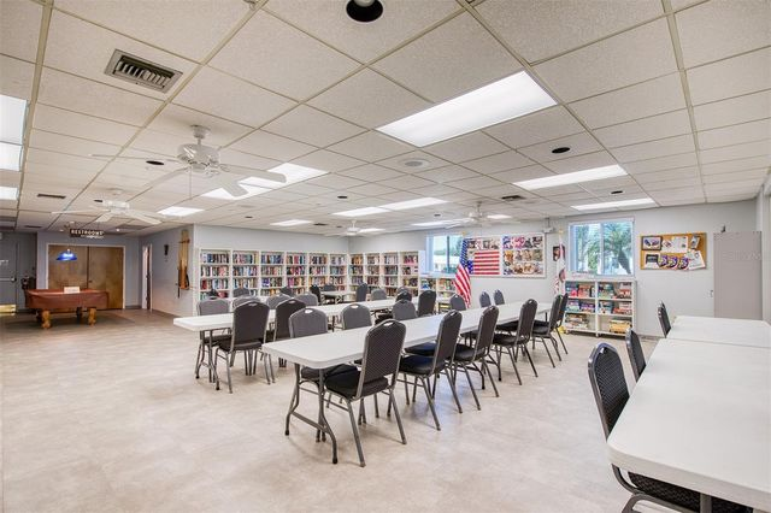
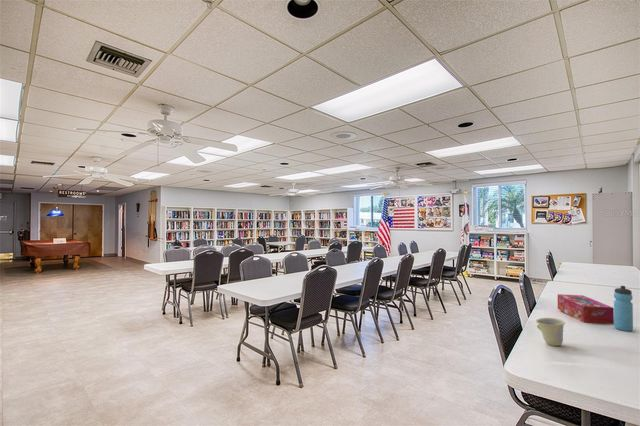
+ cup (550, 331)
+ water bottle (623, 307)
+ tissue box (583, 308)
